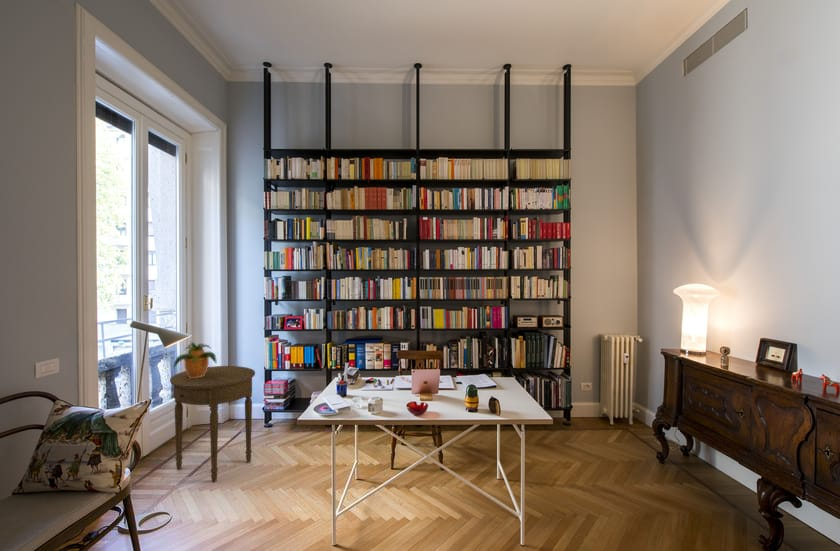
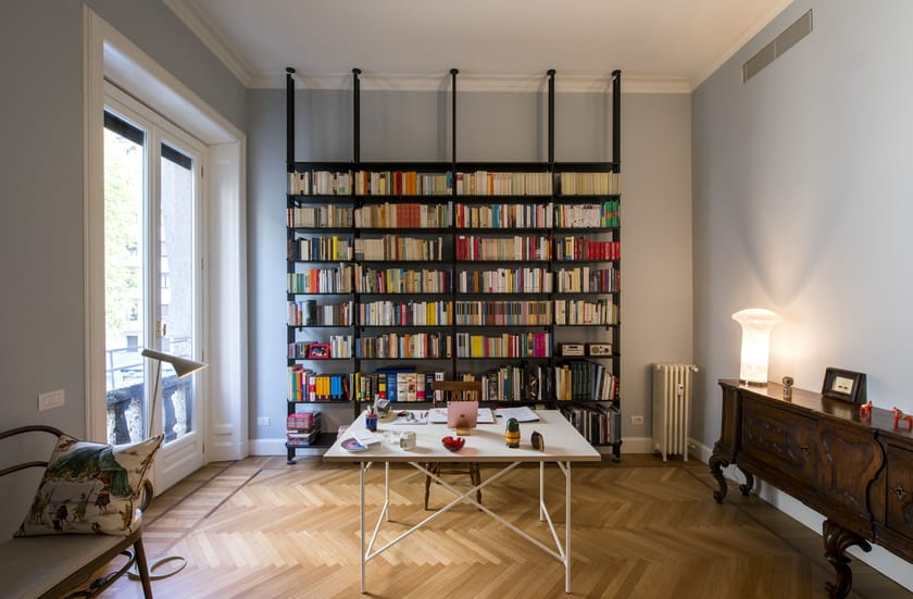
- side table (214, 420)
- potted plant (196, 358)
